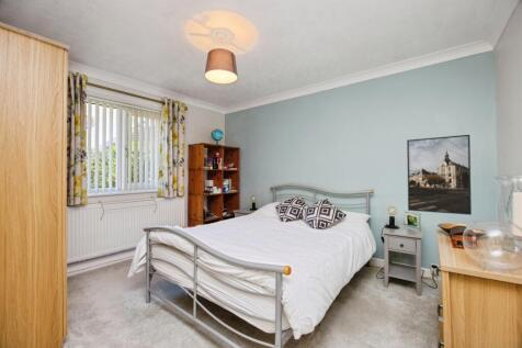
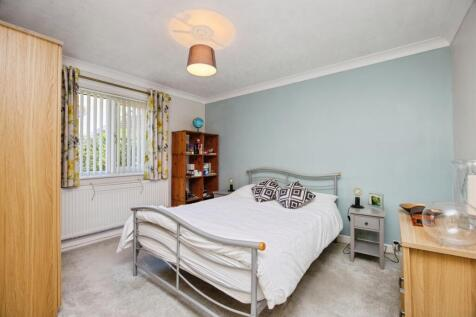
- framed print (436, 175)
